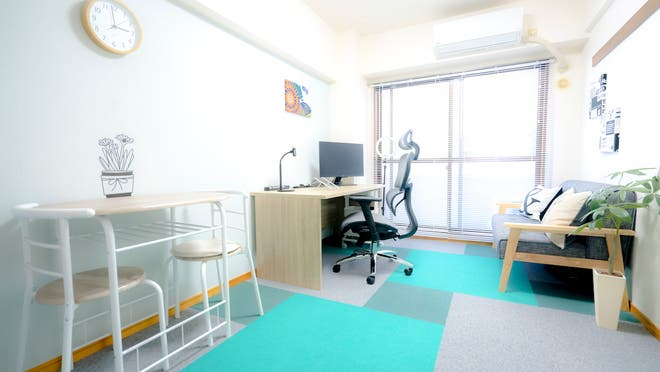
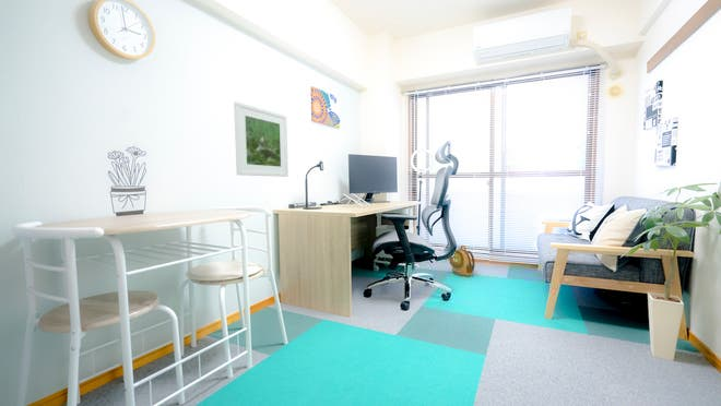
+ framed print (263, 142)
+ backpack (462, 259)
